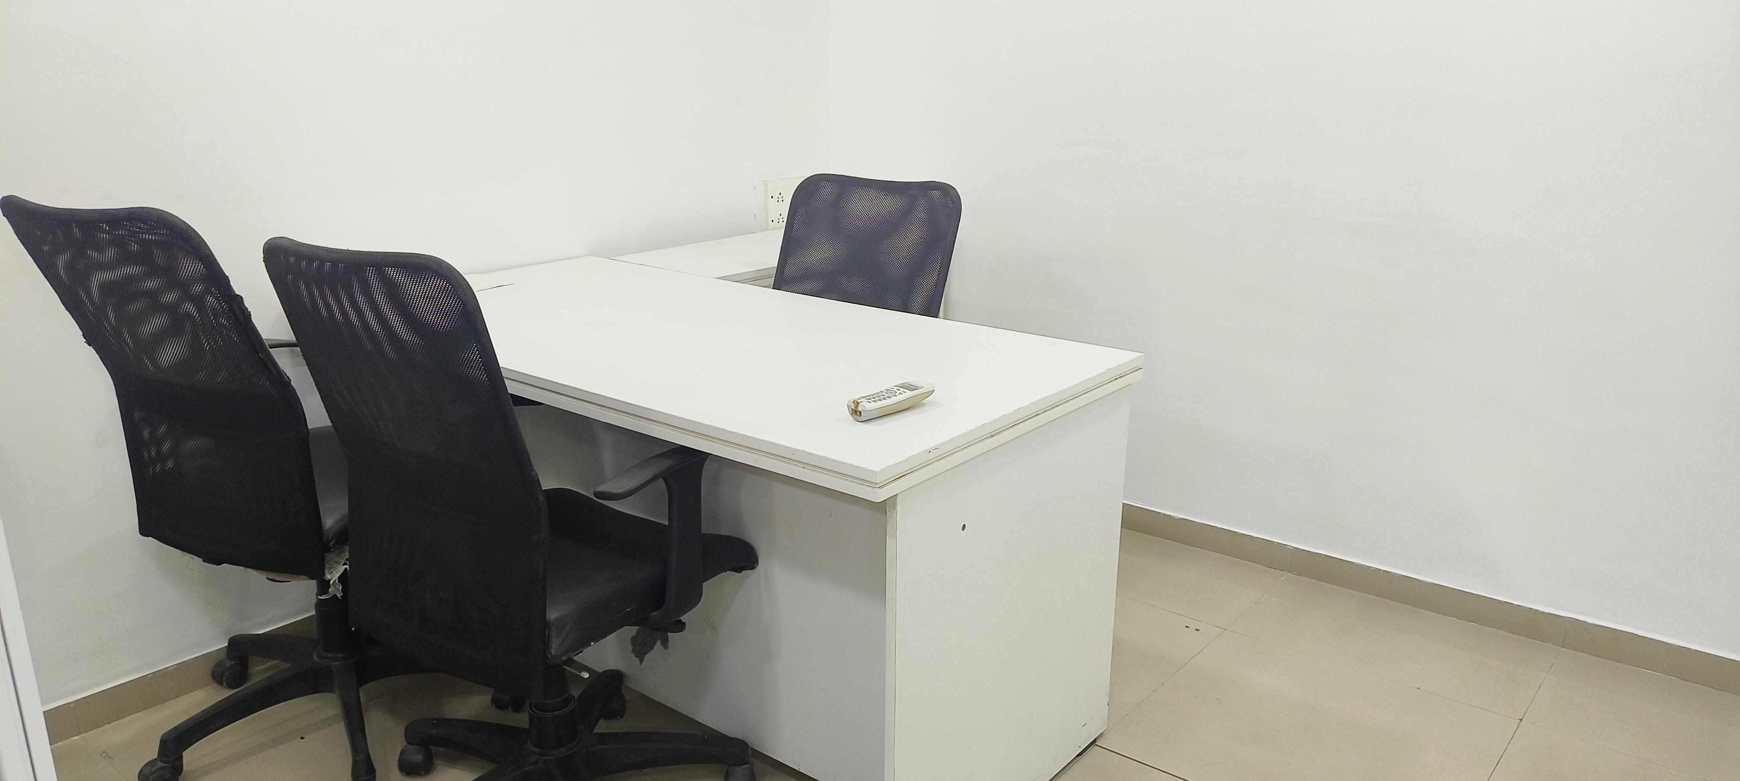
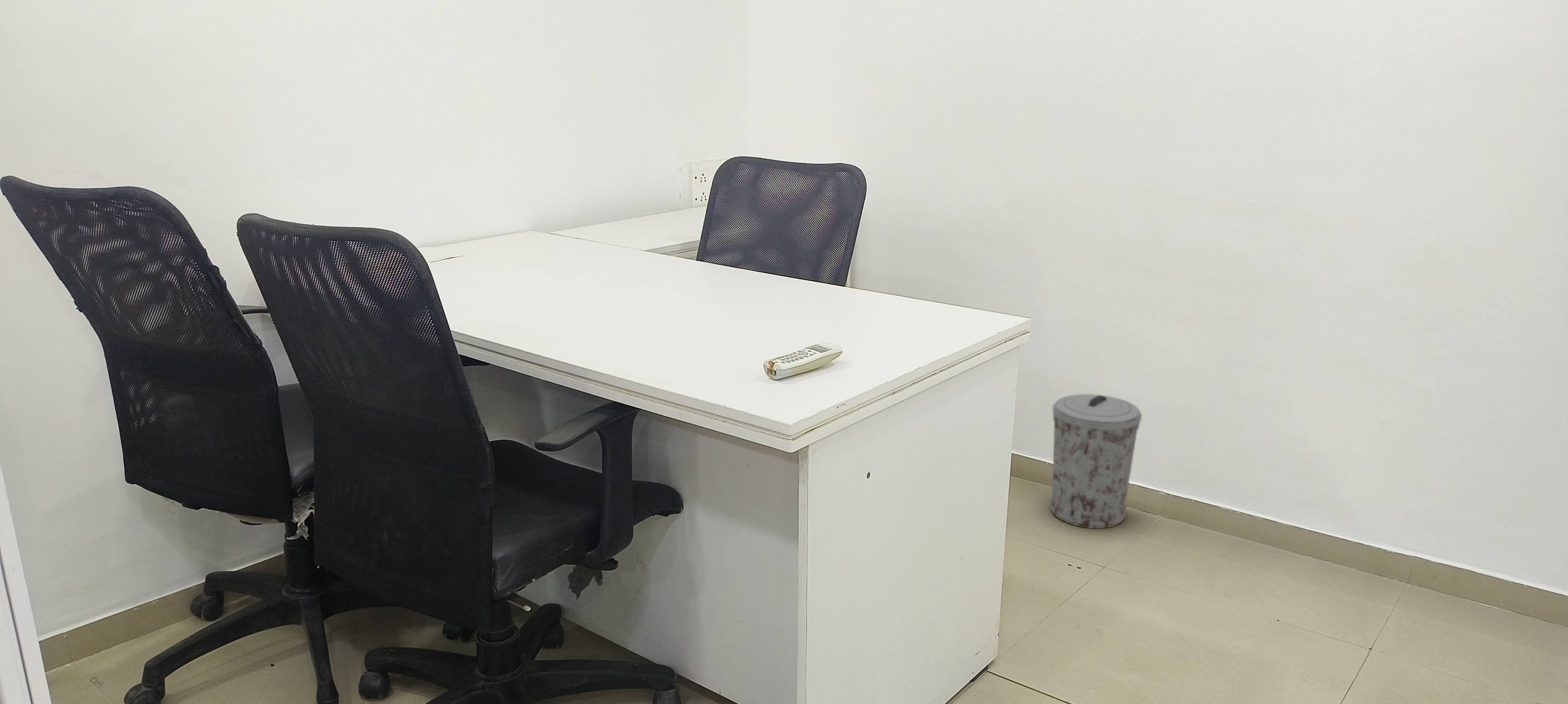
+ trash can (1092, 456)
